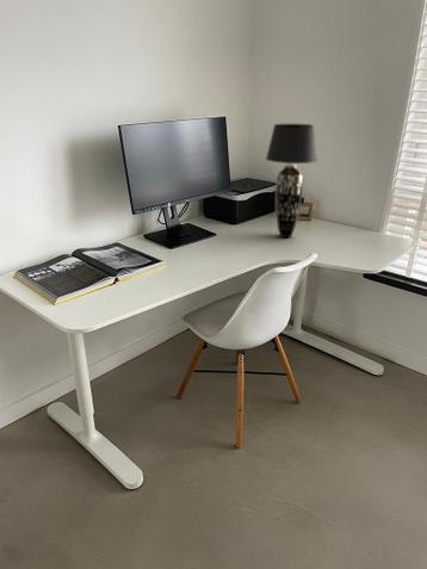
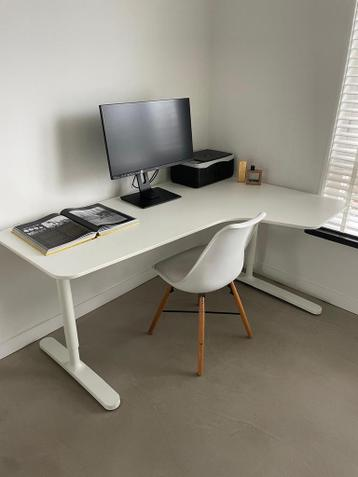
- table lamp (289, 183)
